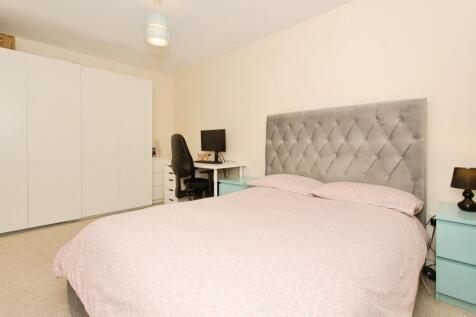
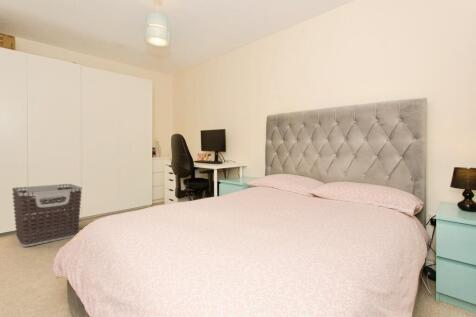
+ clothes hamper (47, 211)
